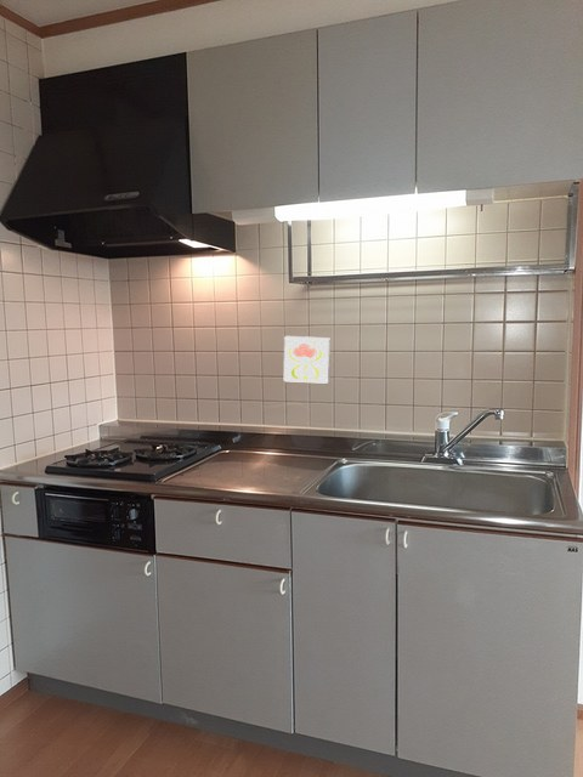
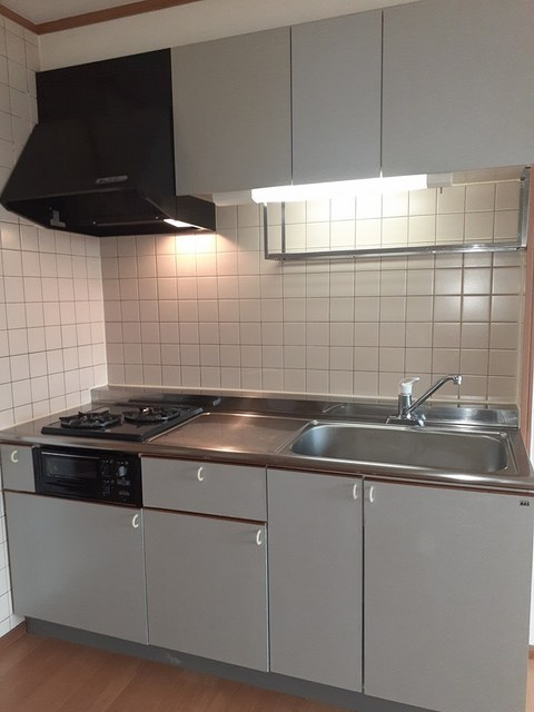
- decorative tile (306, 359)
